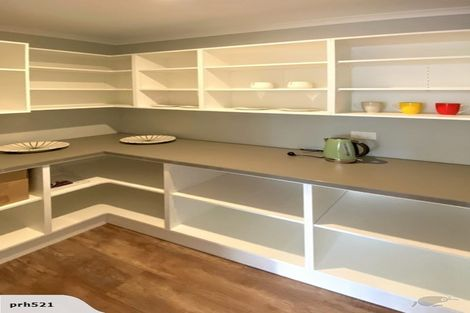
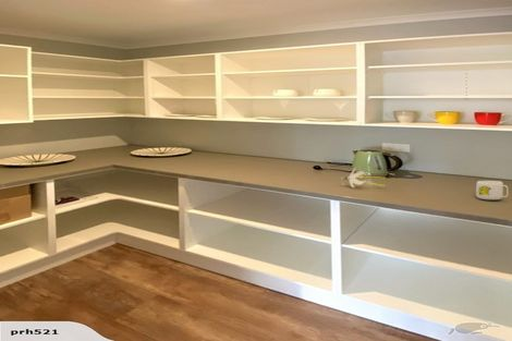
+ banana bunch (362, 176)
+ mug (489, 190)
